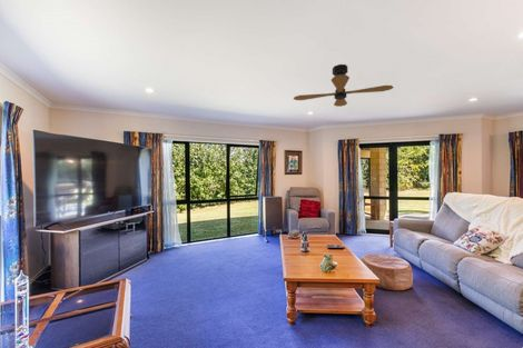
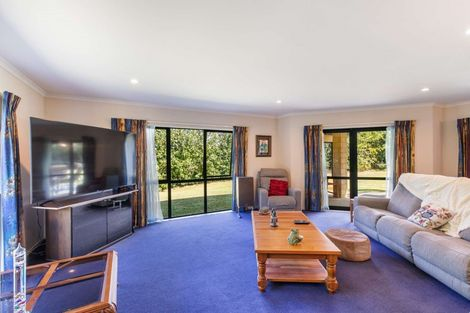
- ceiling fan (339, 82)
